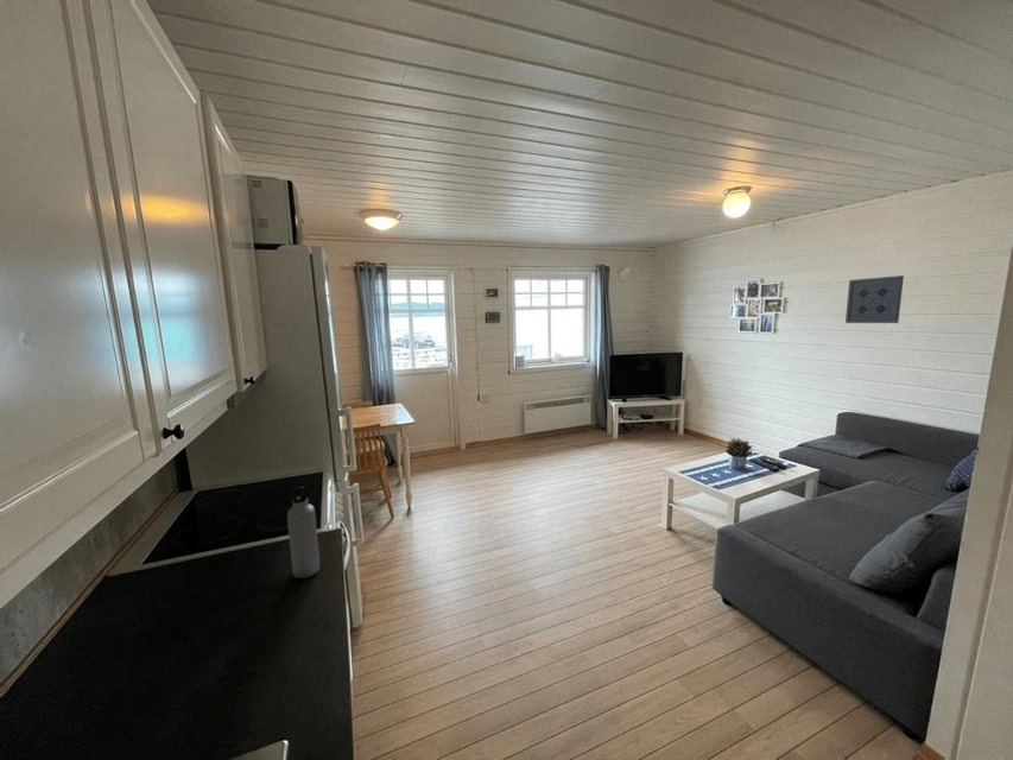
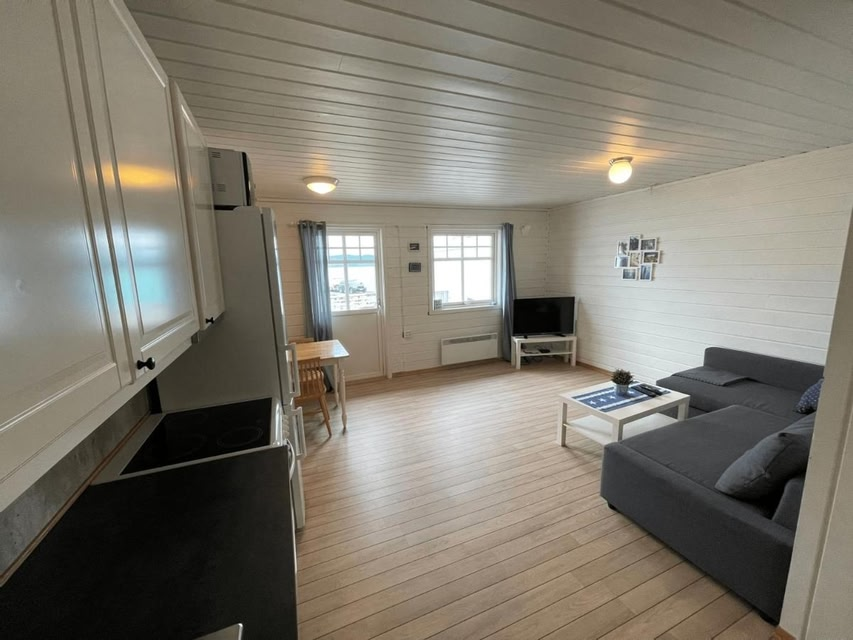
- wall art (873, 300)
- water bottle (303, 530)
